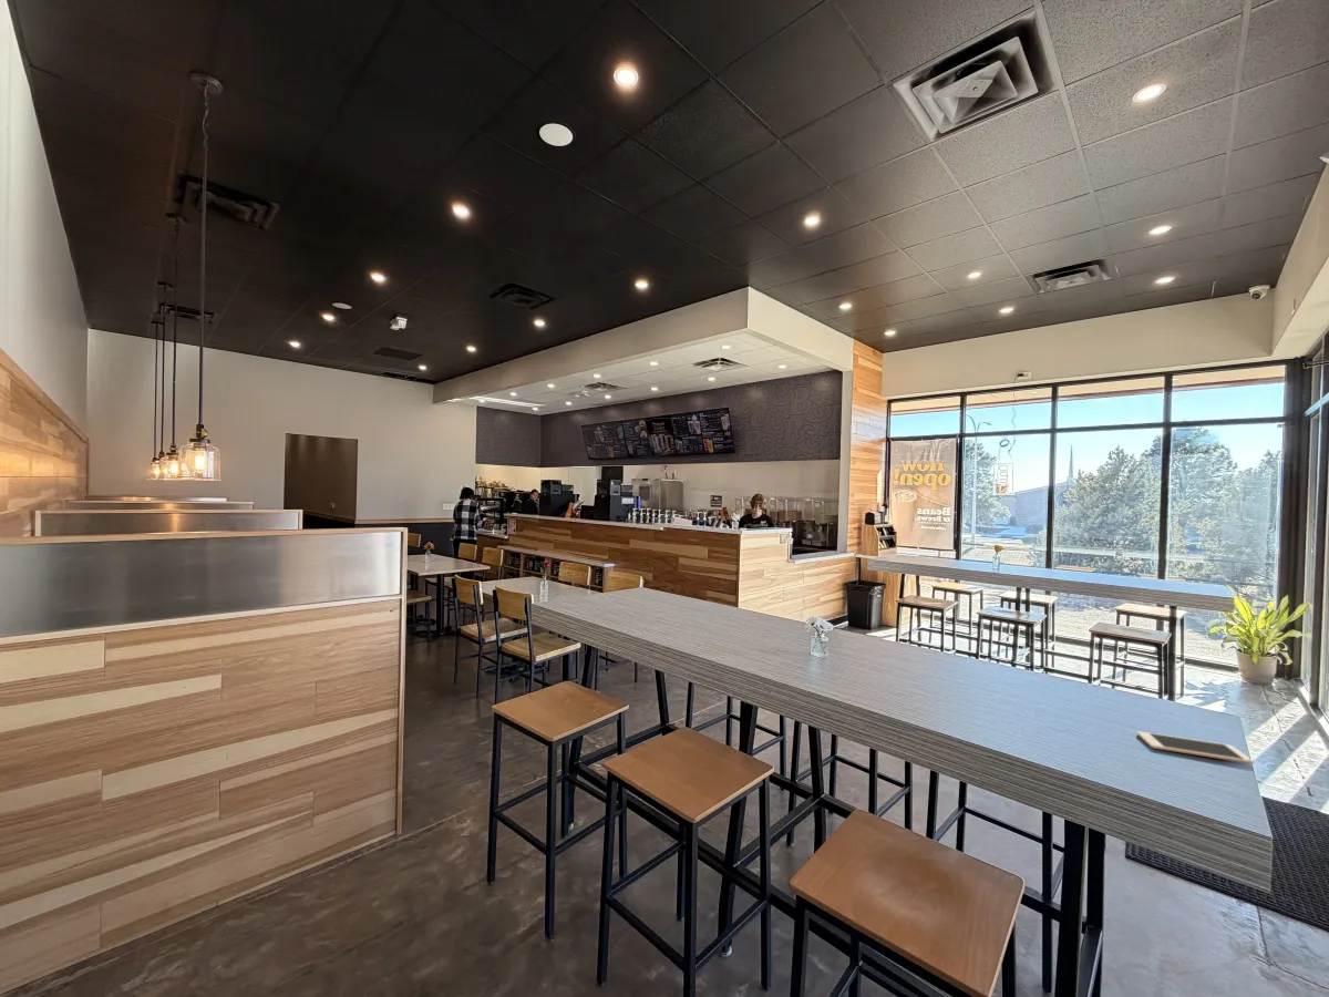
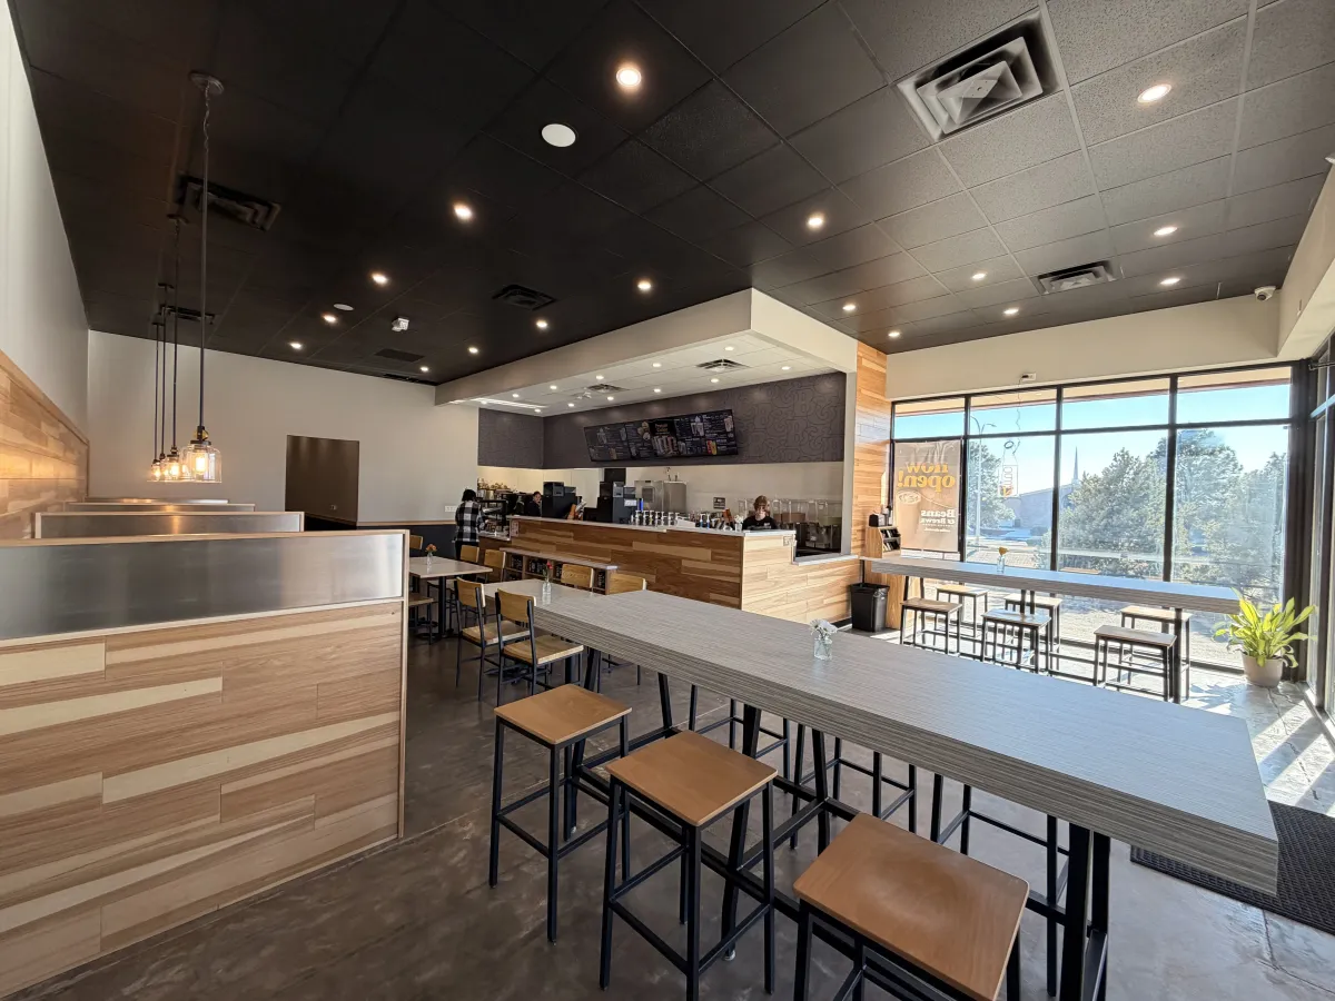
- cell phone (1192, 747)
